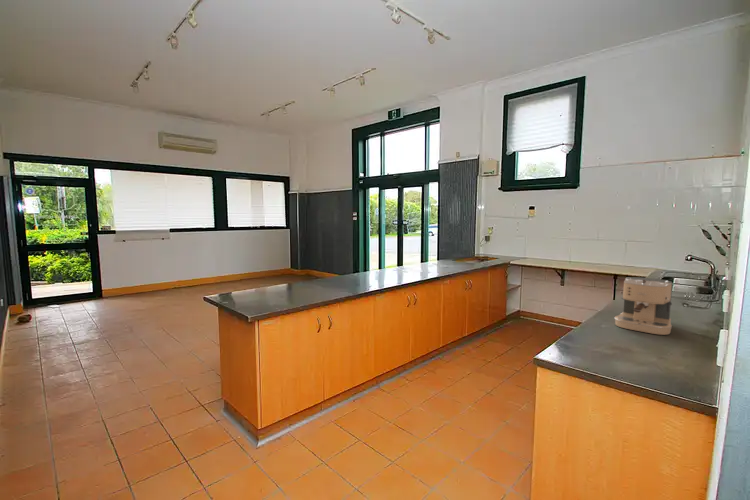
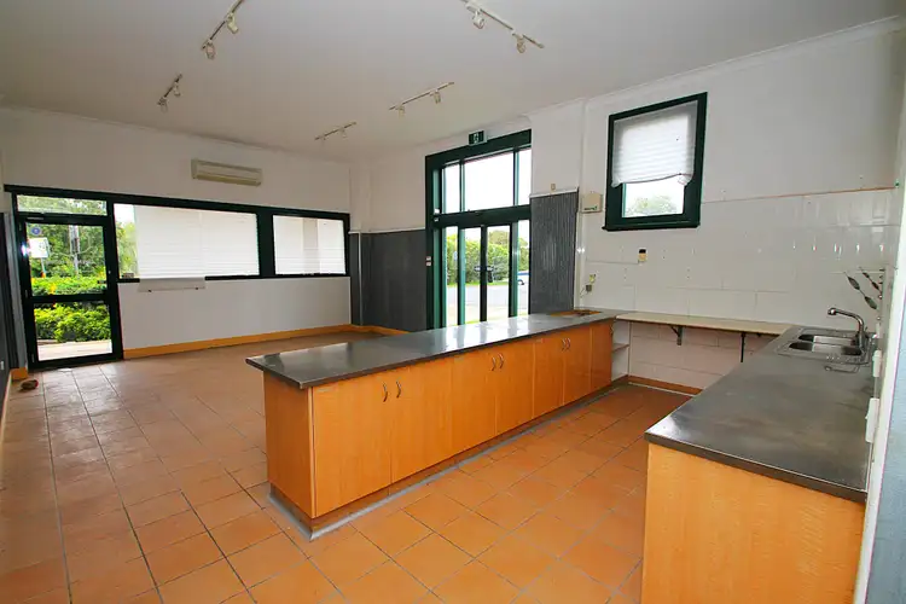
- coffee maker (644, 303)
